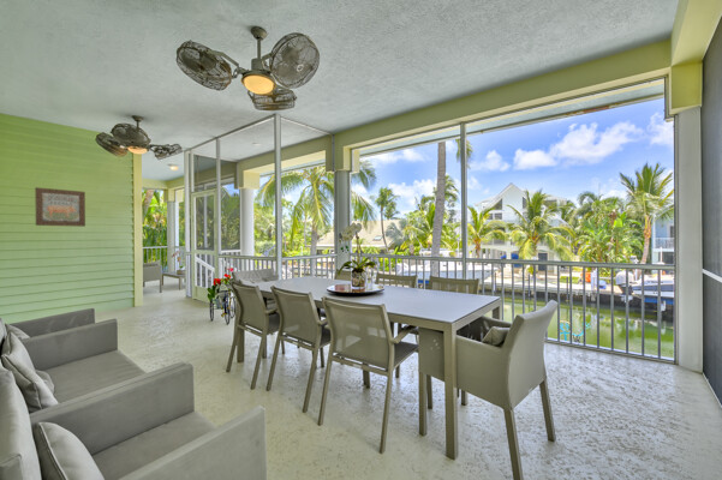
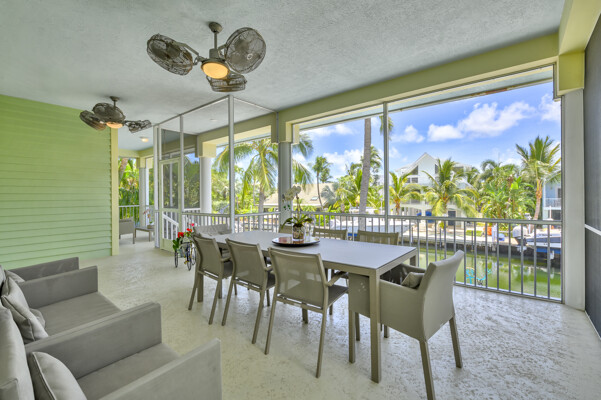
- wall art (61, 208)
